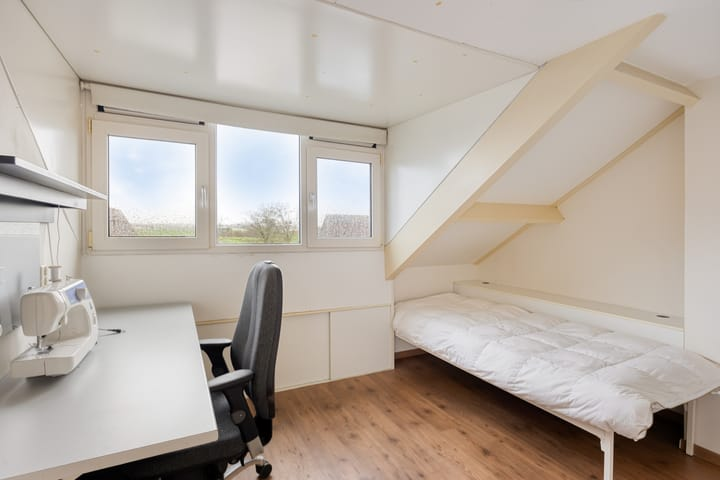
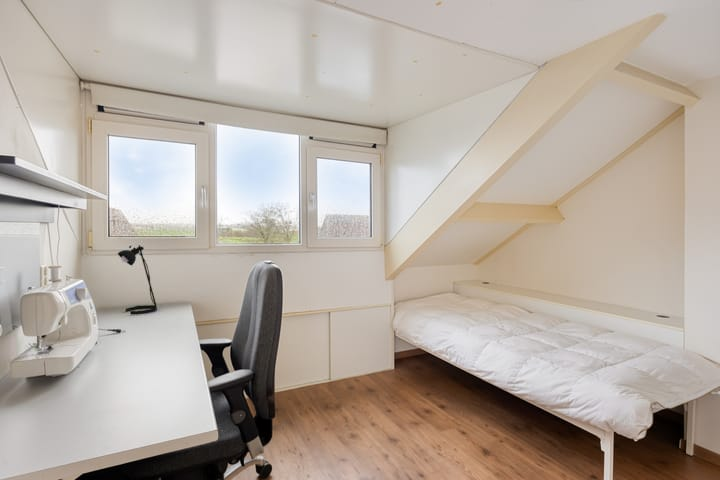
+ desk lamp (146, 274)
